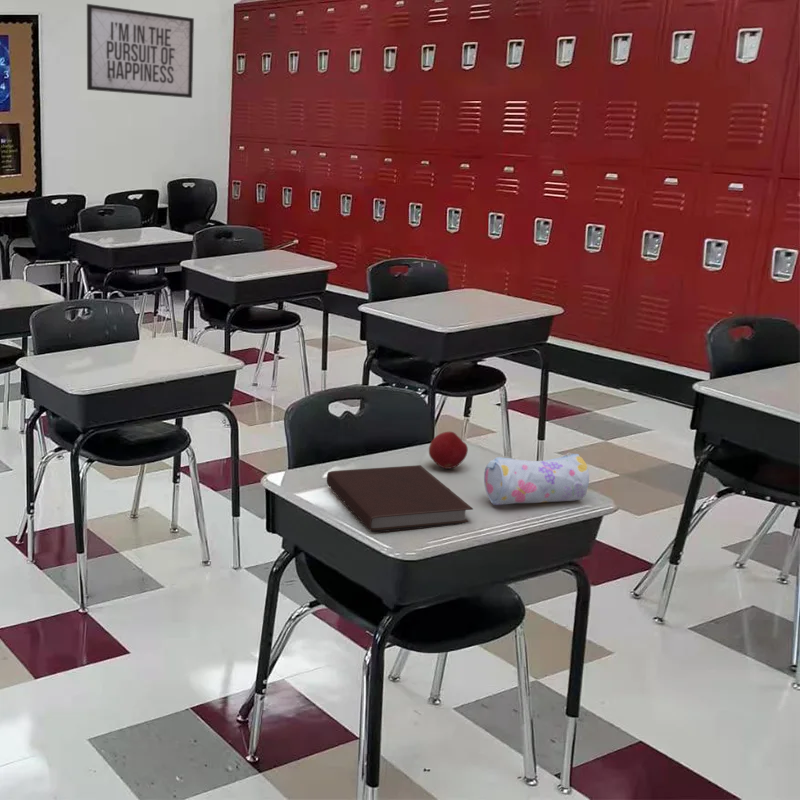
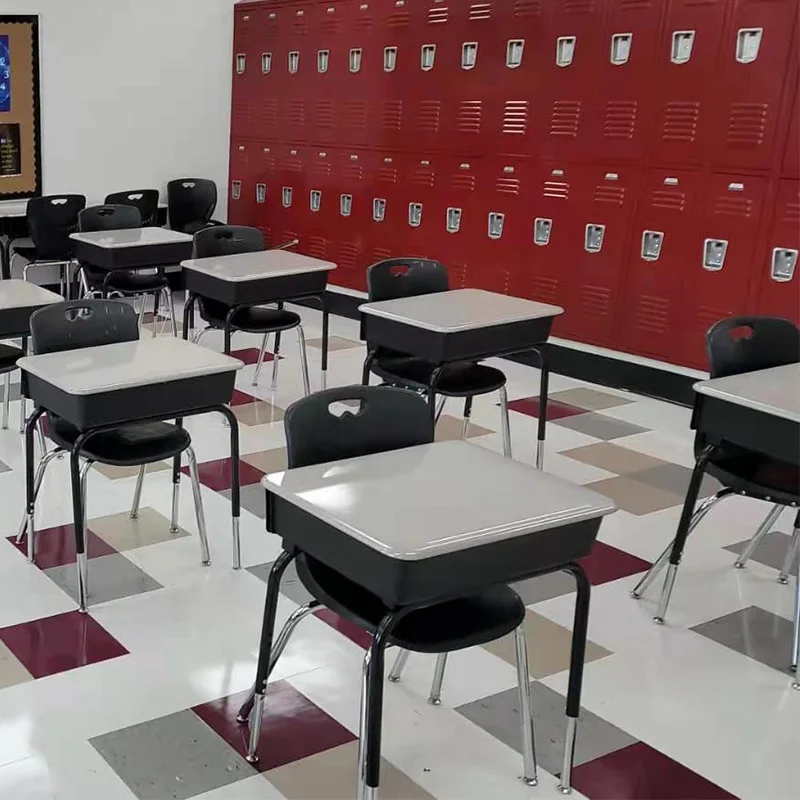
- pencil case (537, 478)
- apple (448, 450)
- mirror (141, 53)
- notebook (397, 496)
